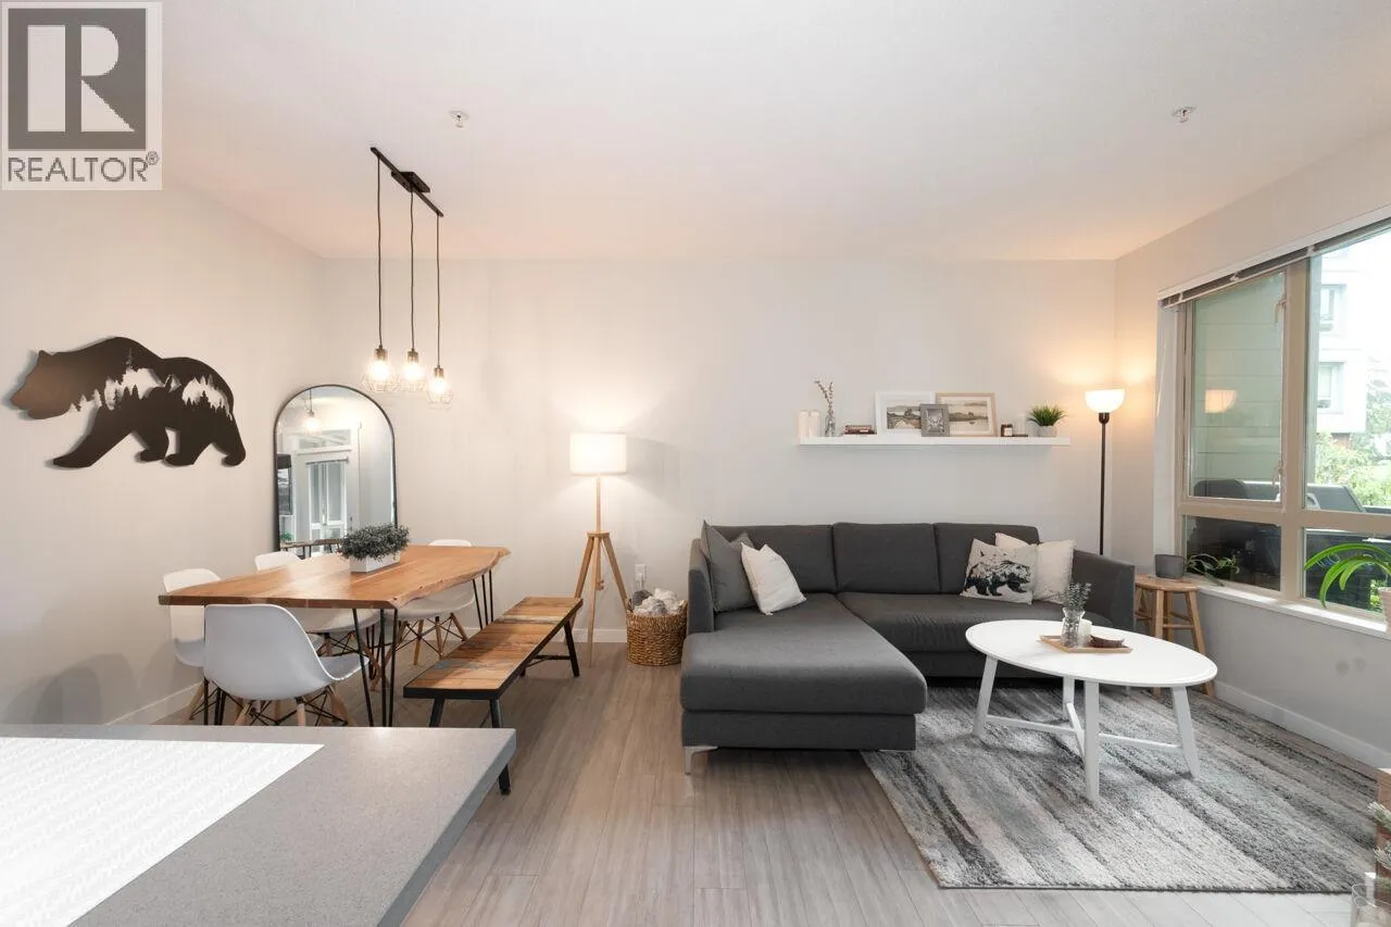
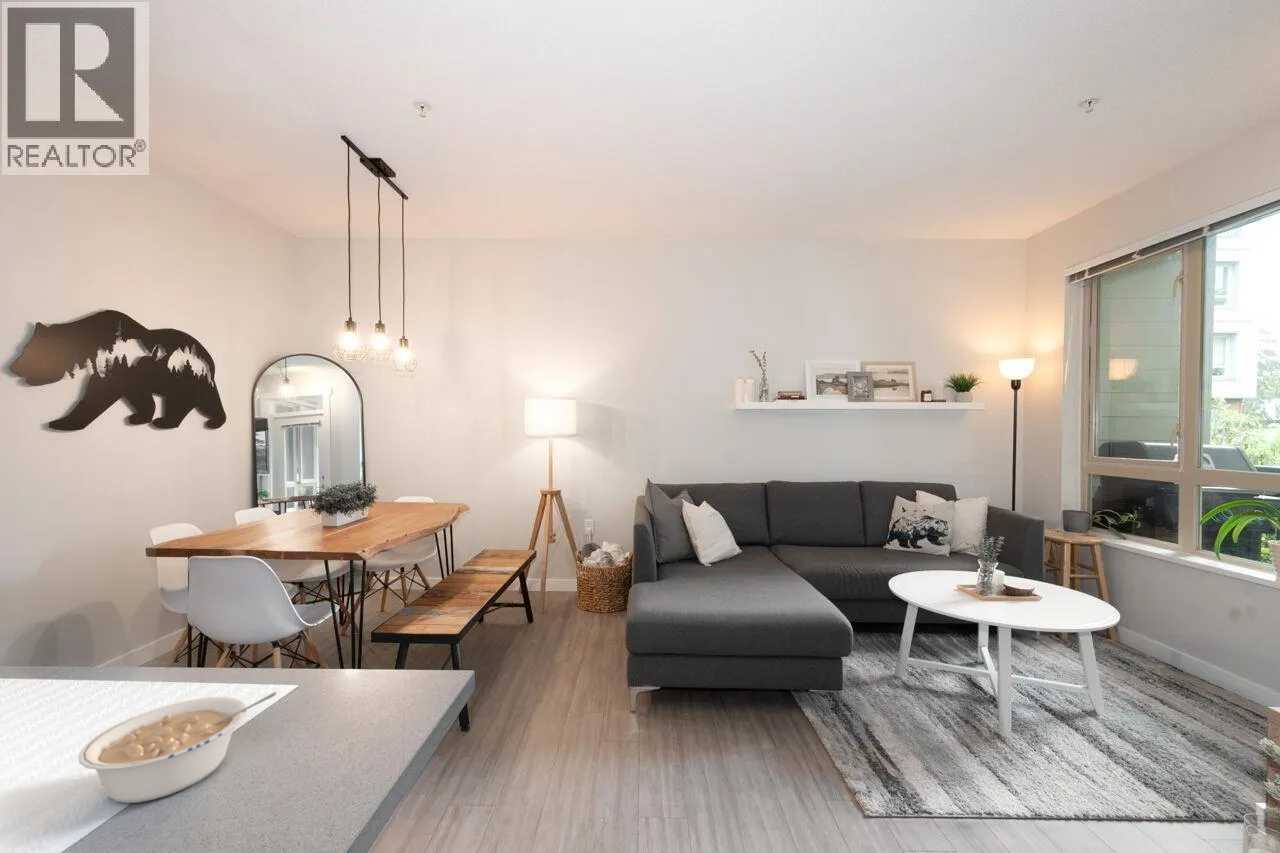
+ legume (175, 743)
